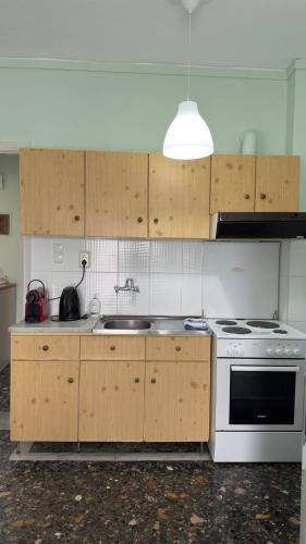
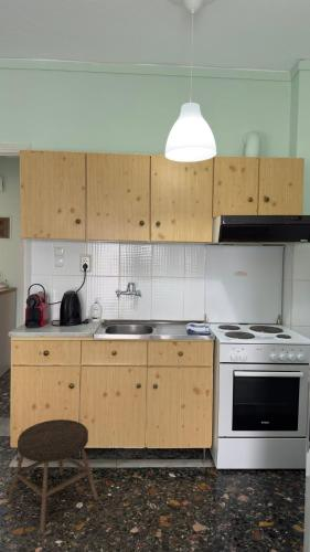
+ stool (47, 467)
